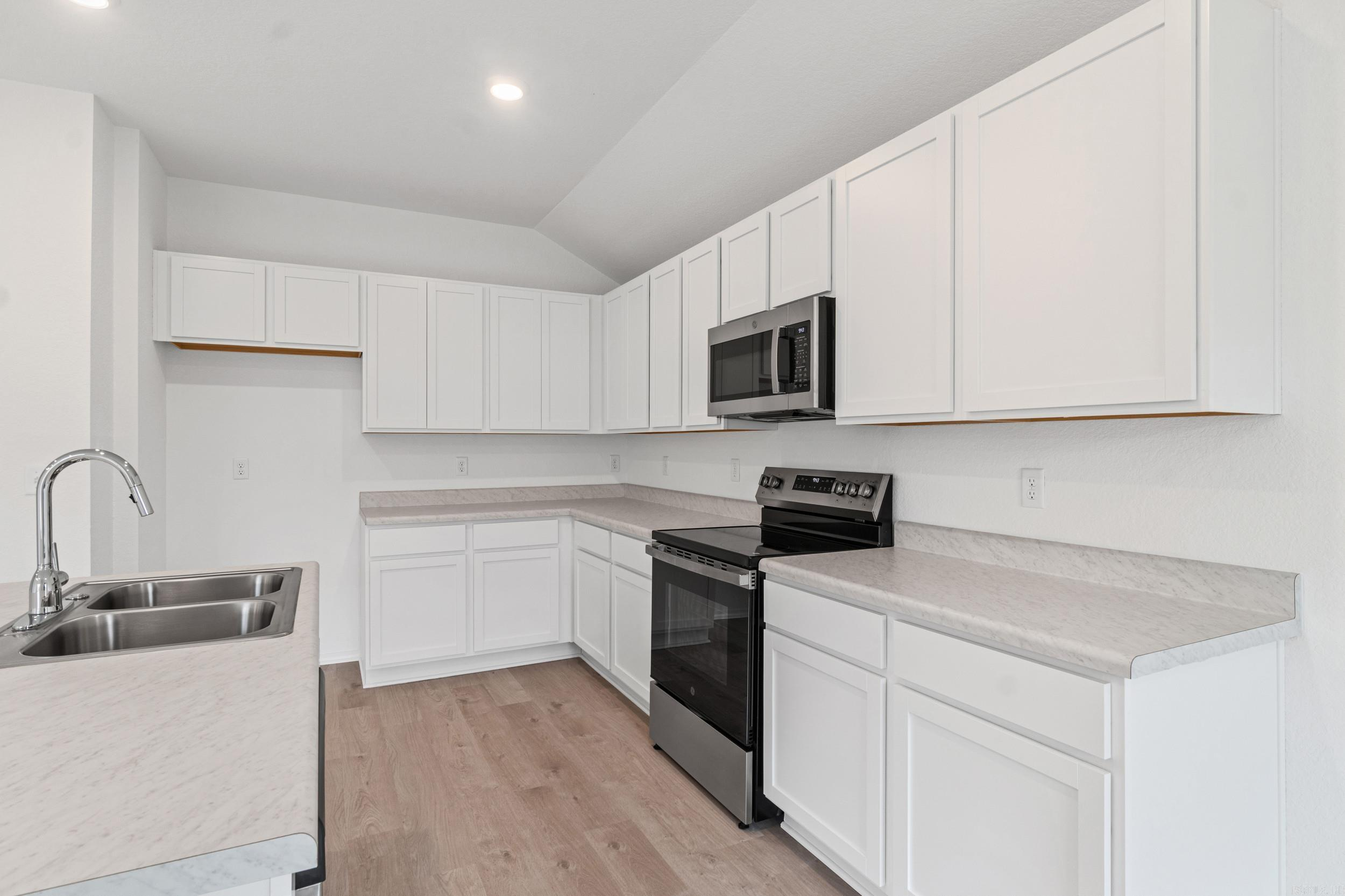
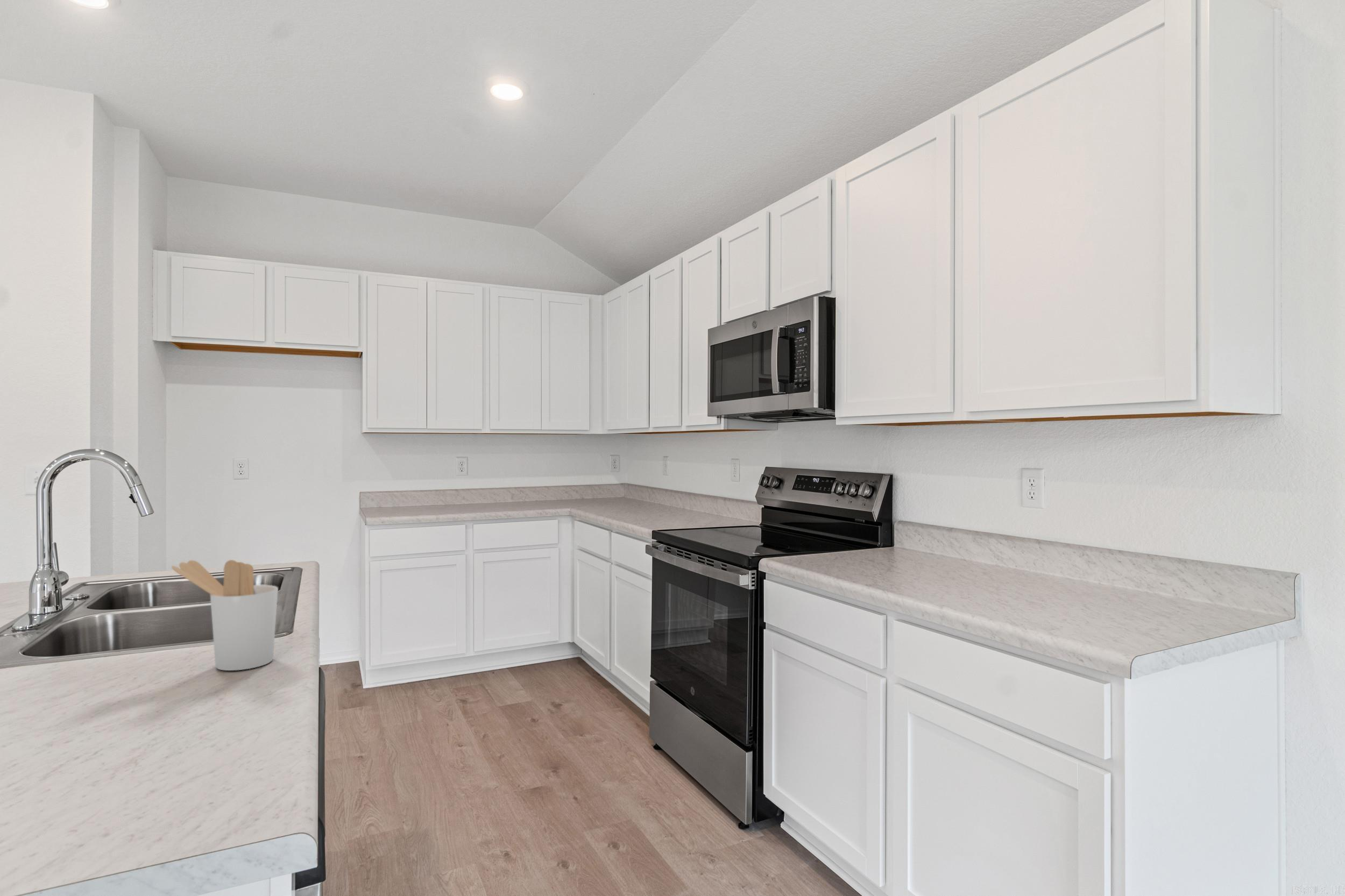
+ utensil holder (226, 610)
